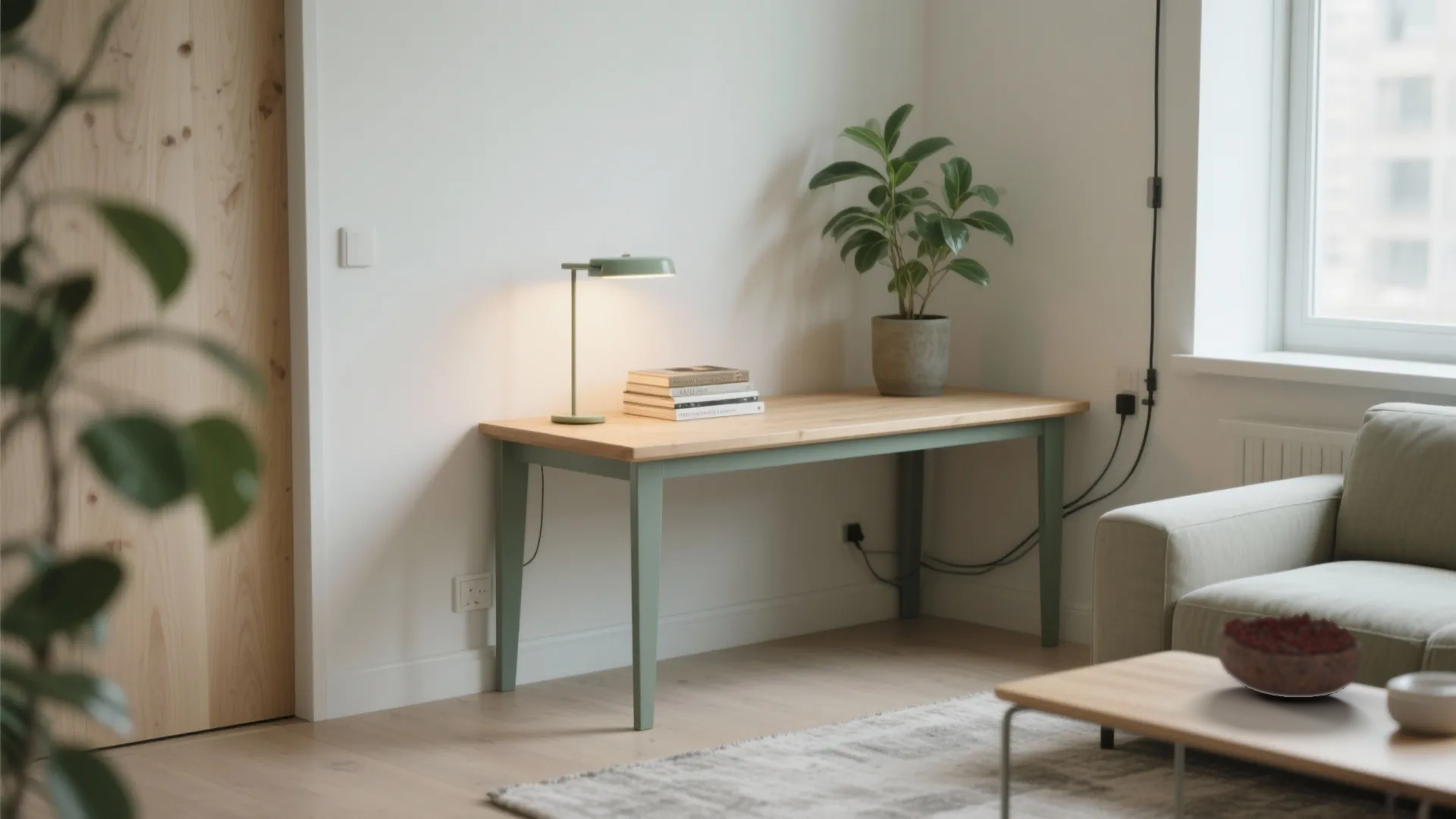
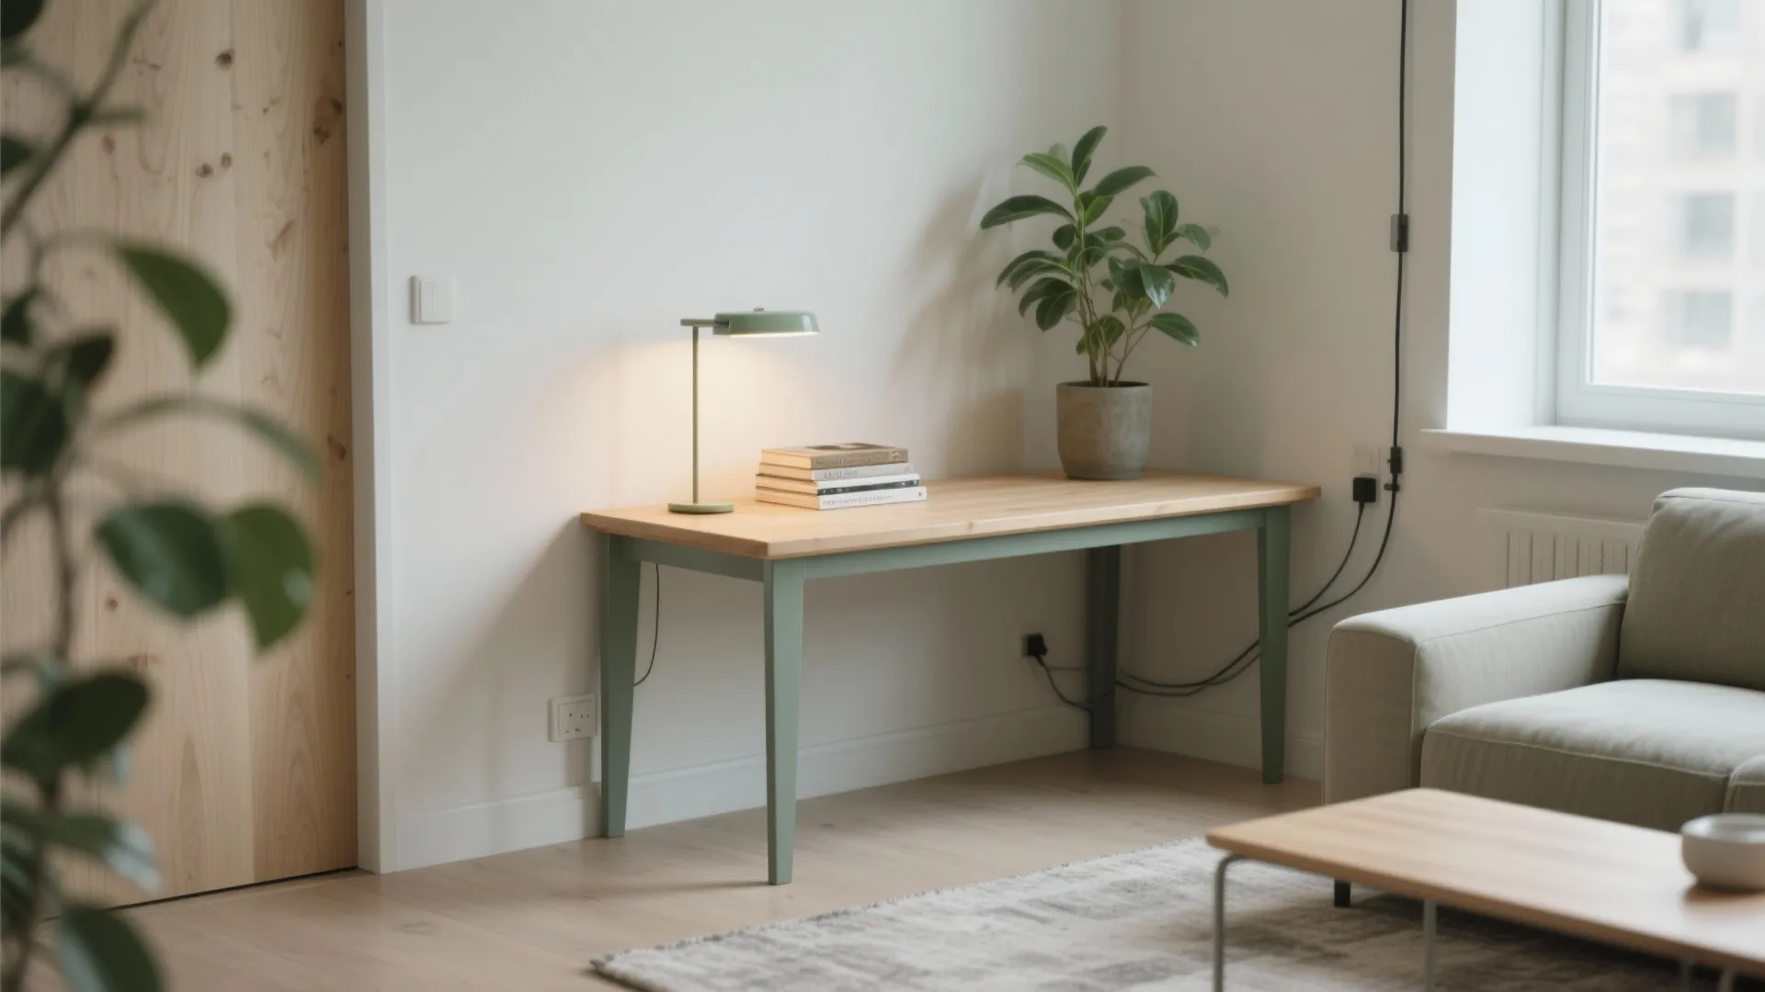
- decorative bowl (1288, 654)
